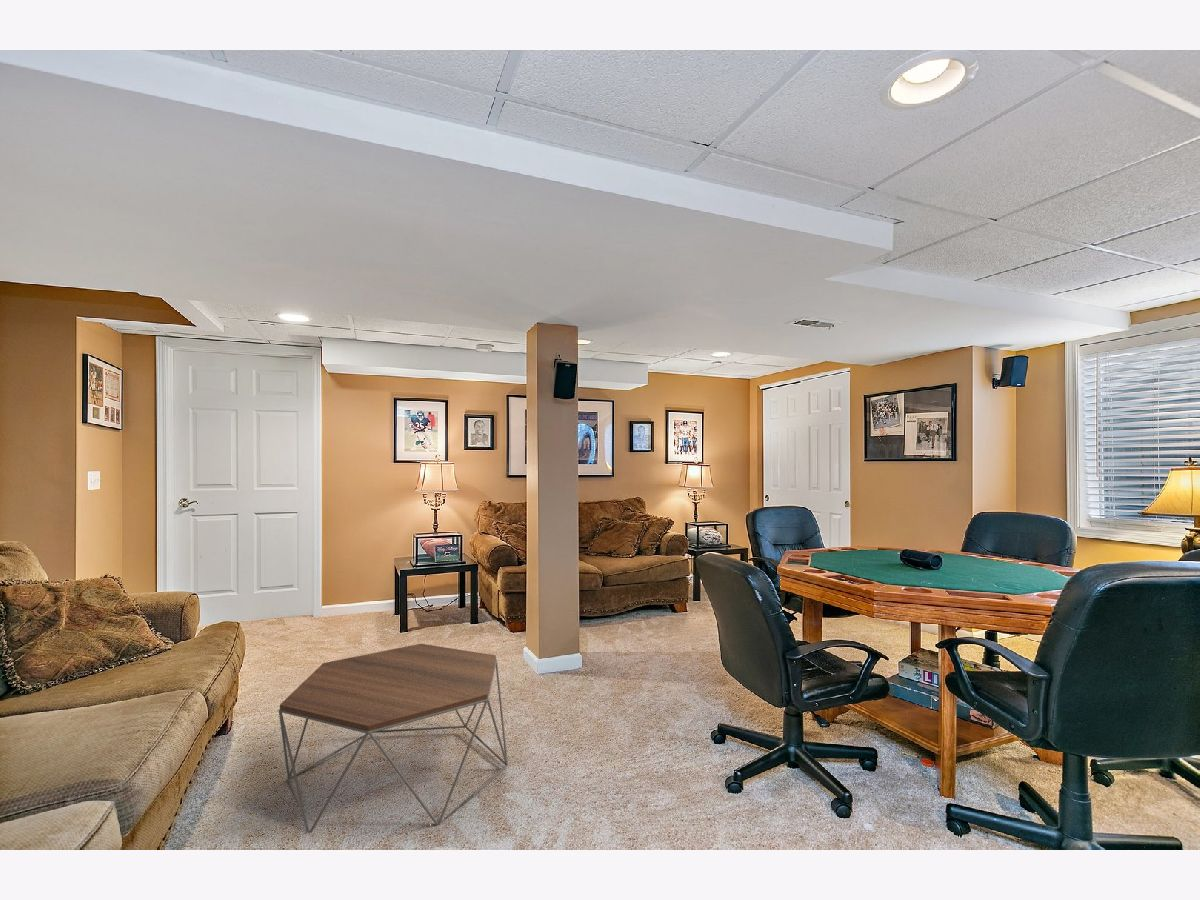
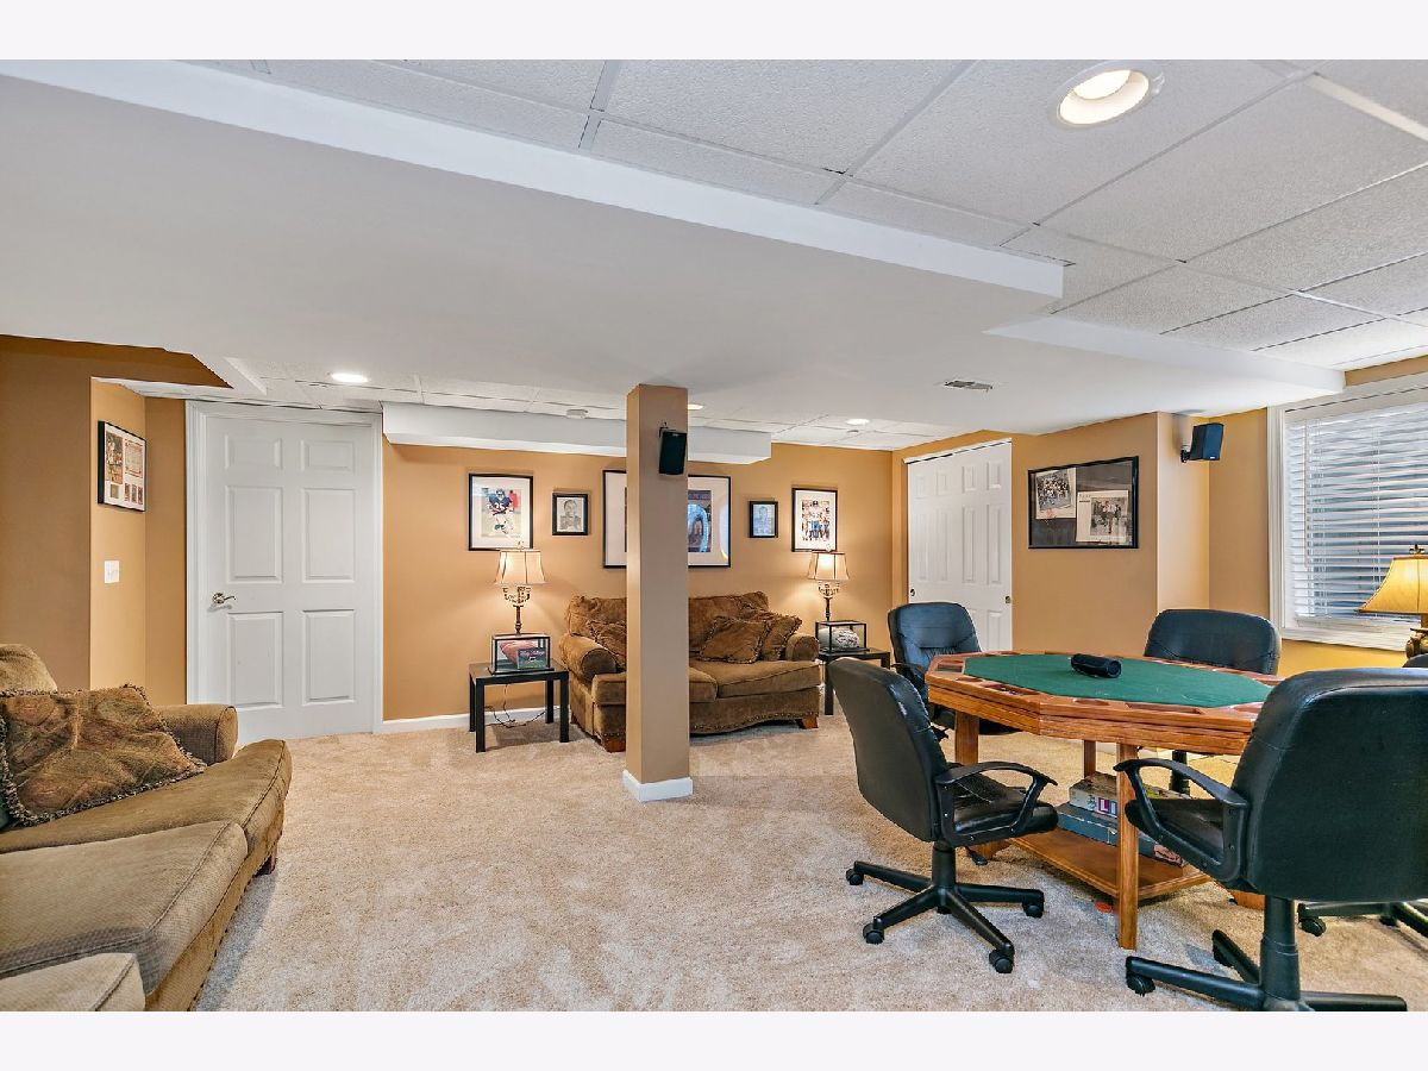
- coffee table (399, 724)
